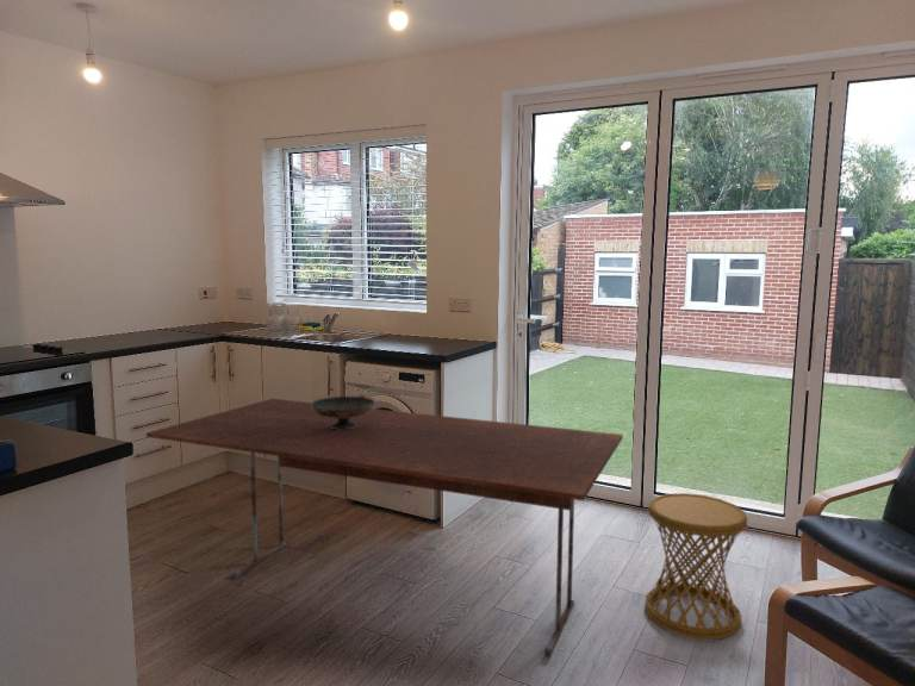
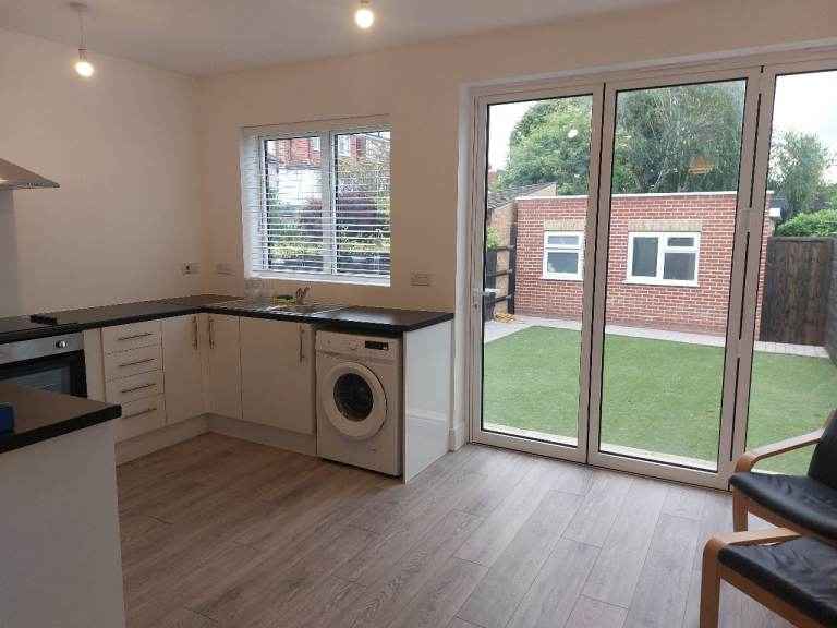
- side table (692, 562)
- dining table (390, 482)
- decorative bowl (343, 412)
